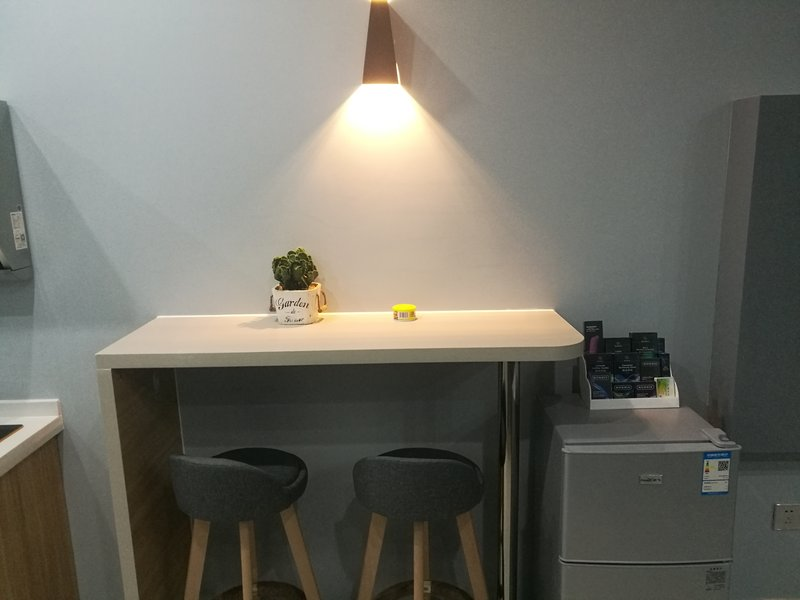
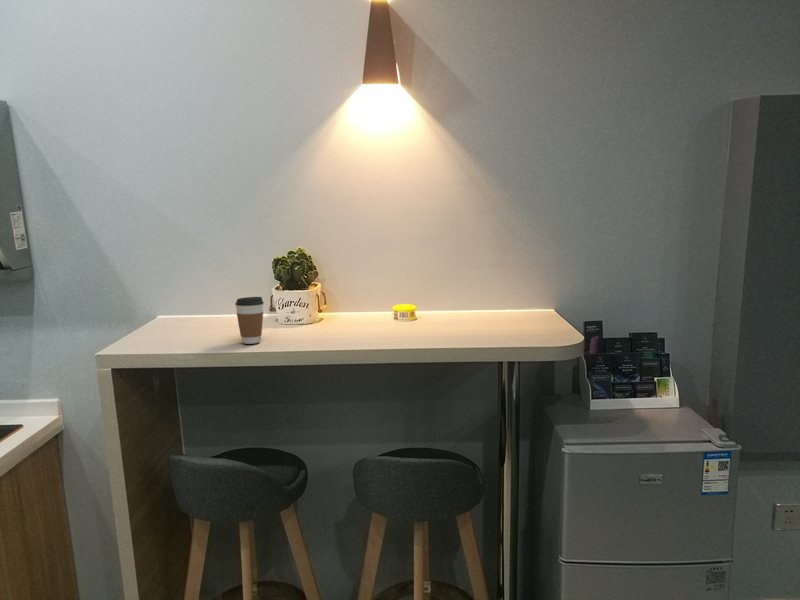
+ coffee cup (250, 320)
